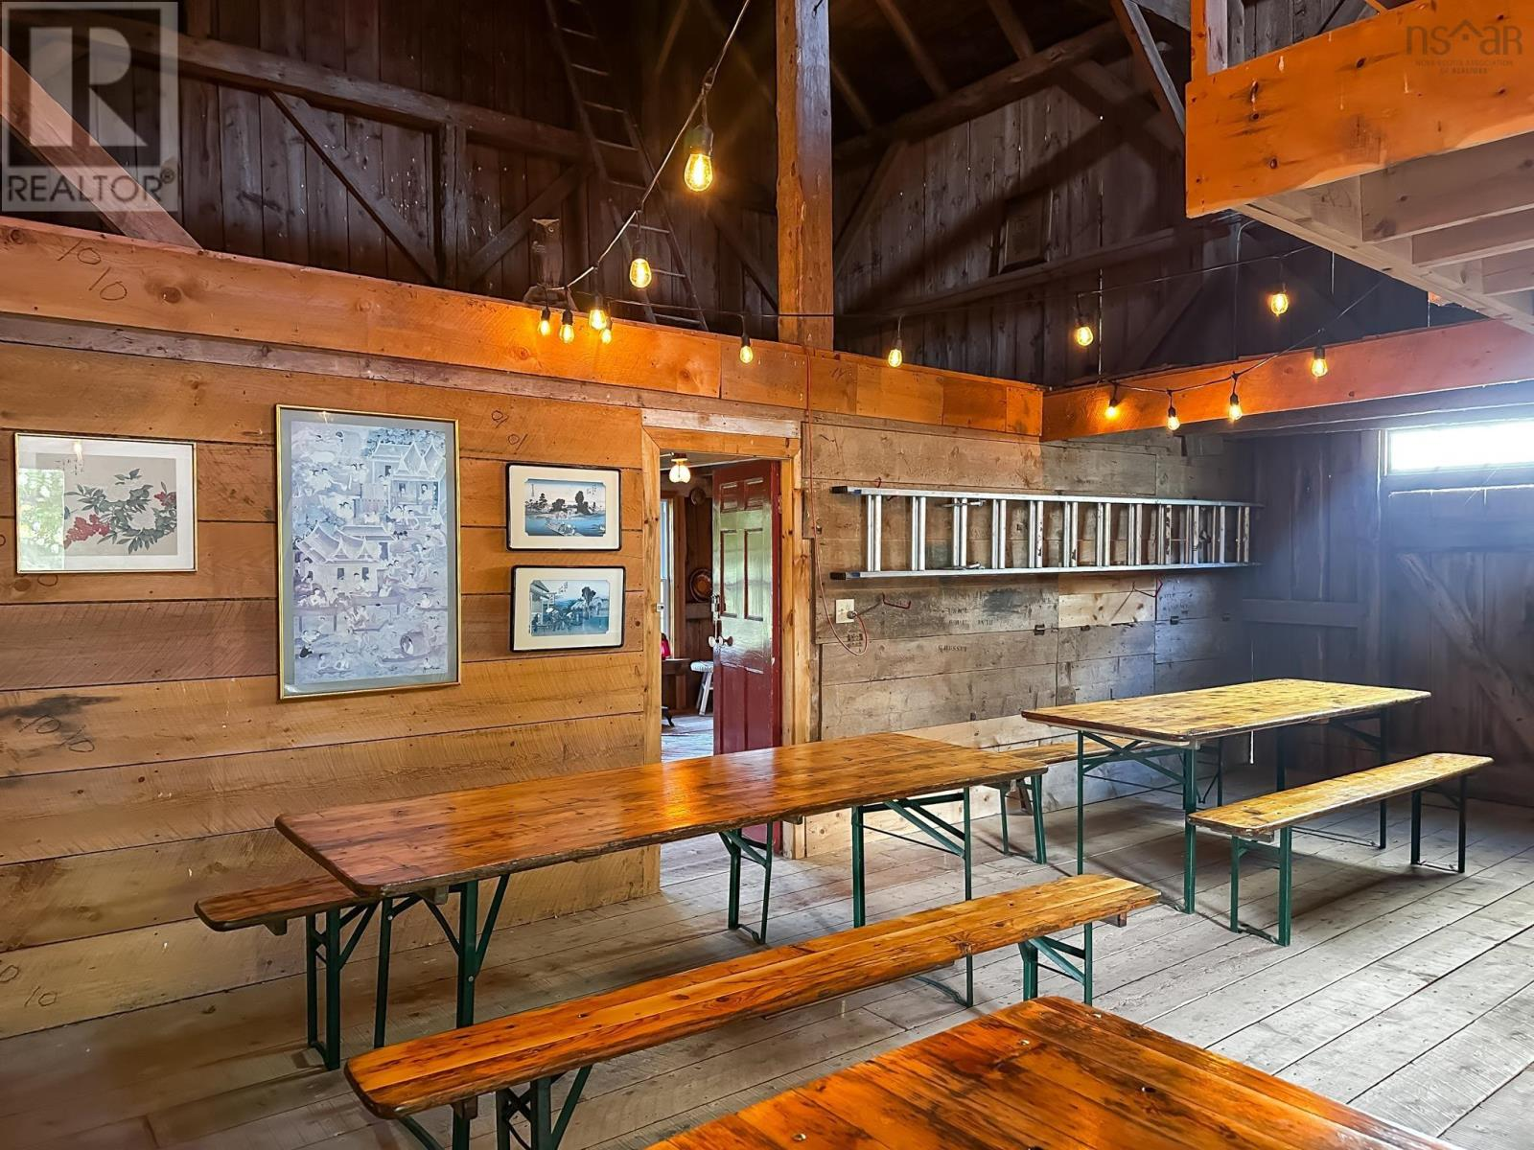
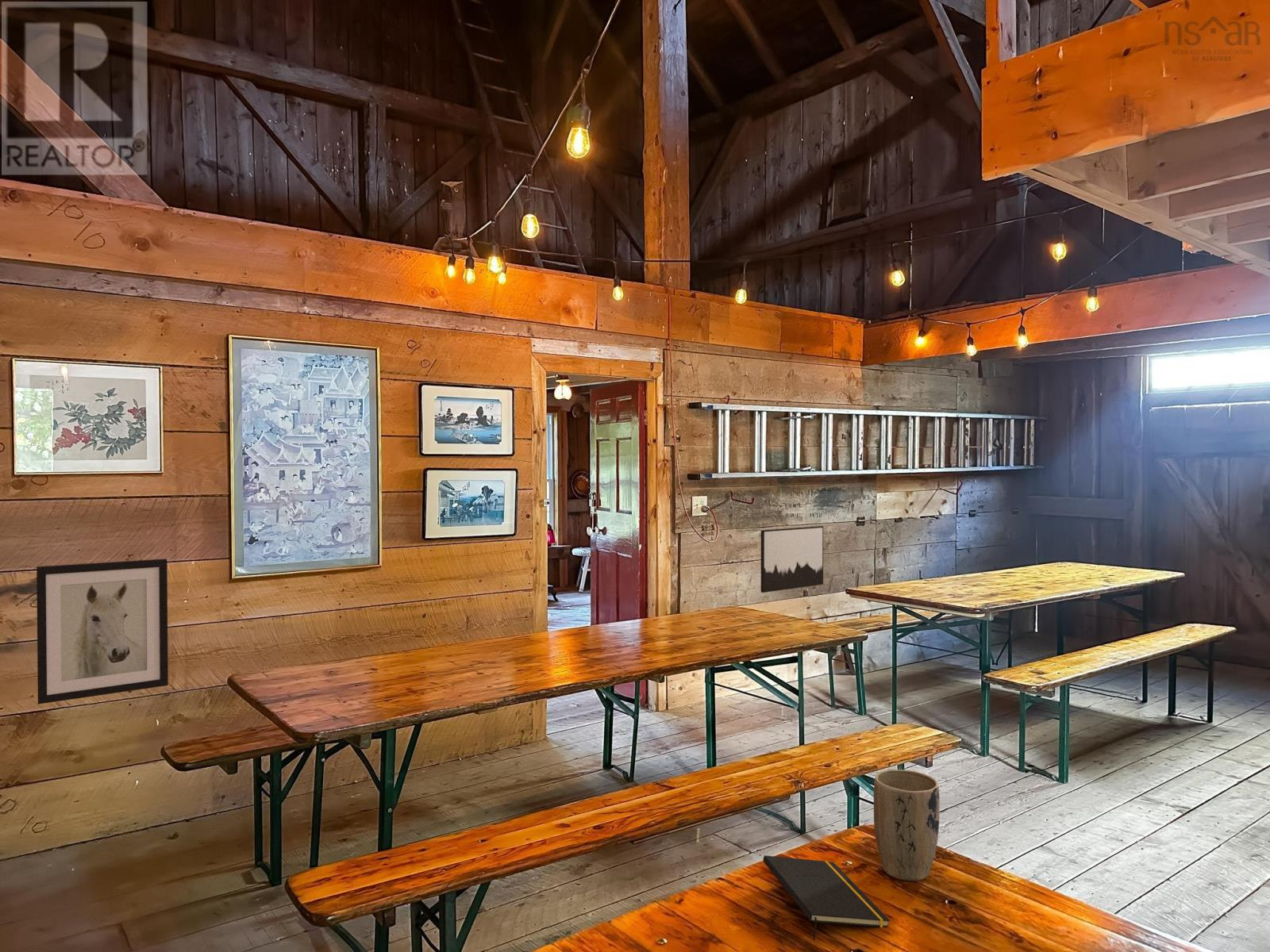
+ plant pot (906, 825)
+ wall art (793, 558)
+ wall art (105, 628)
+ notepad (822, 889)
